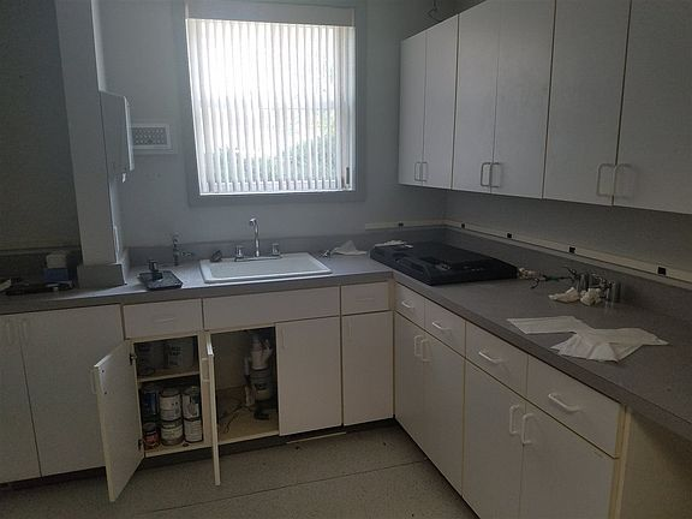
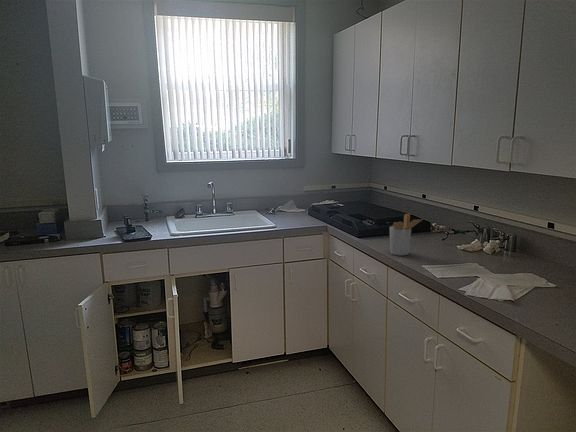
+ utensil holder (405, 234)
